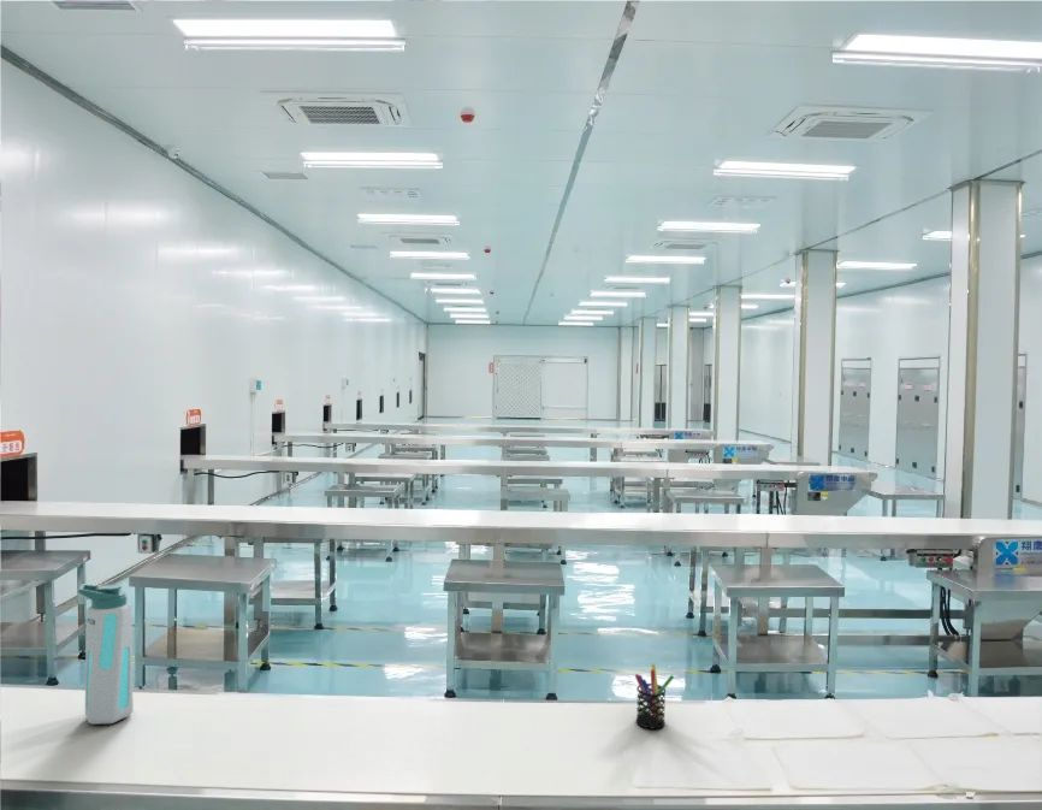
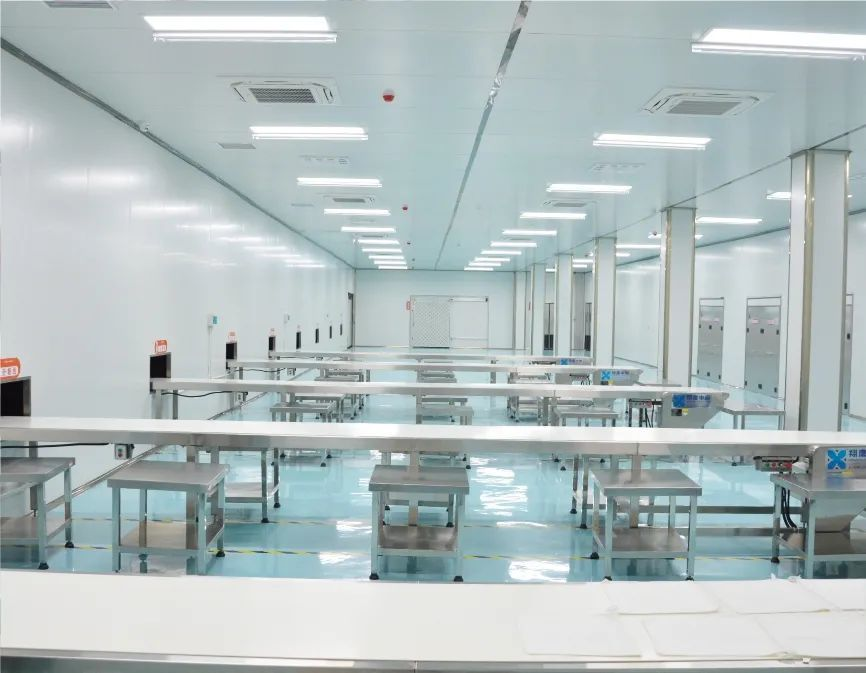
- water bottle (105, 651)
- pen holder (655, 694)
